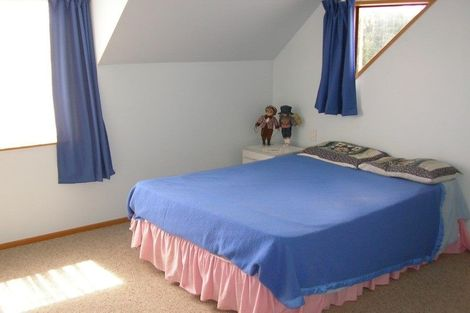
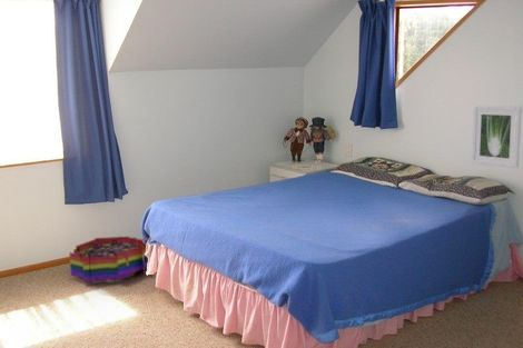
+ storage bin (109, 257)
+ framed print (495, 136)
